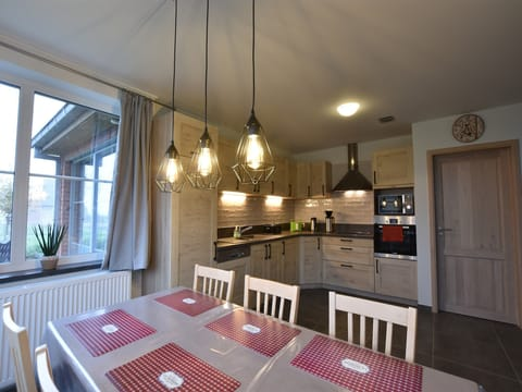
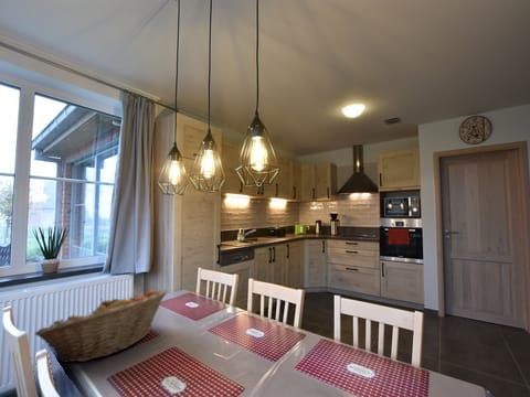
+ fruit basket (110, 318)
